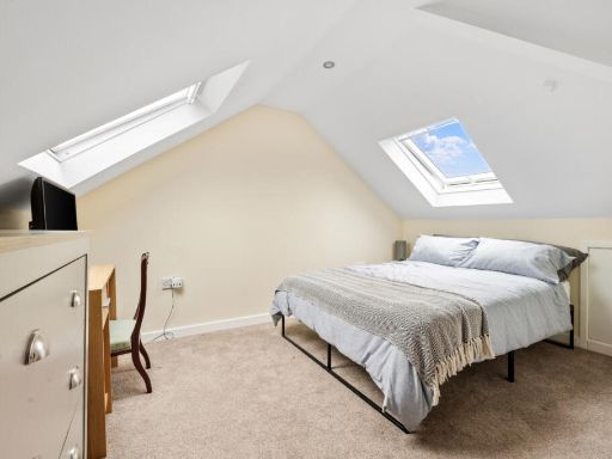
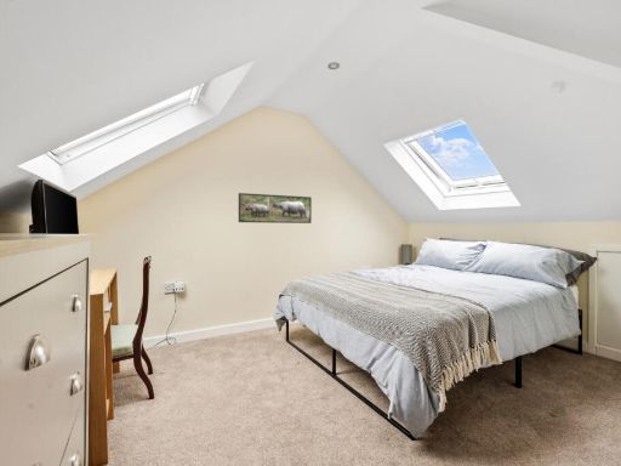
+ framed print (277, 209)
